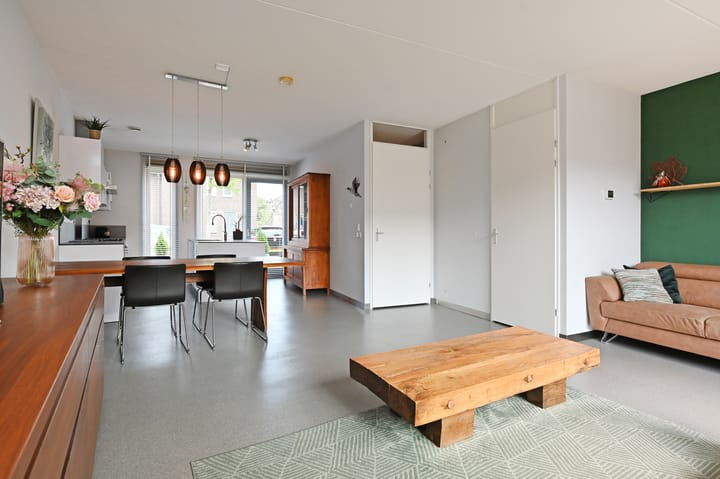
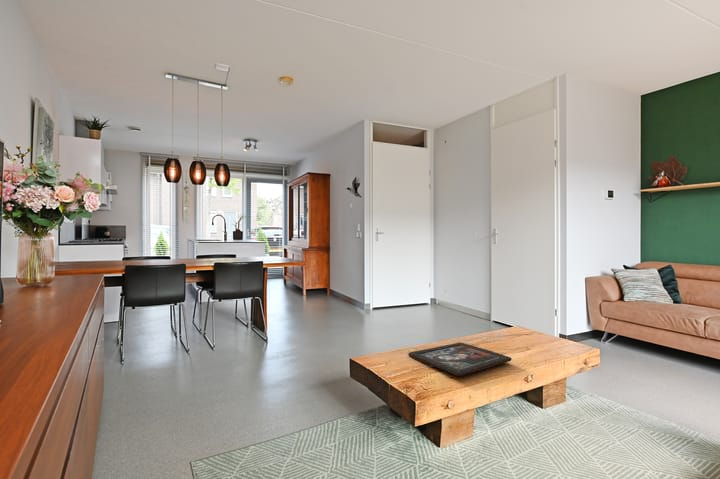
+ religious icon (458, 357)
